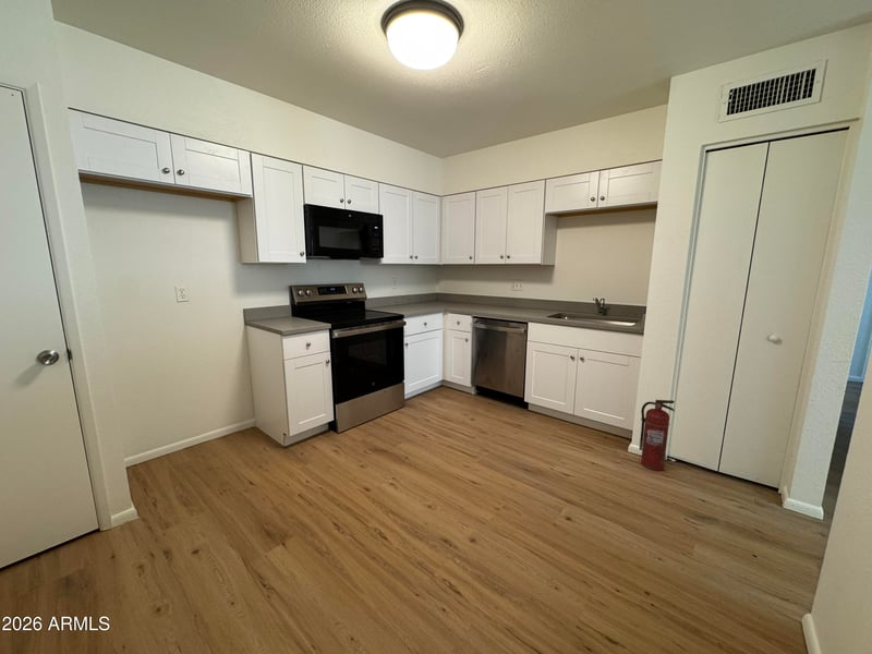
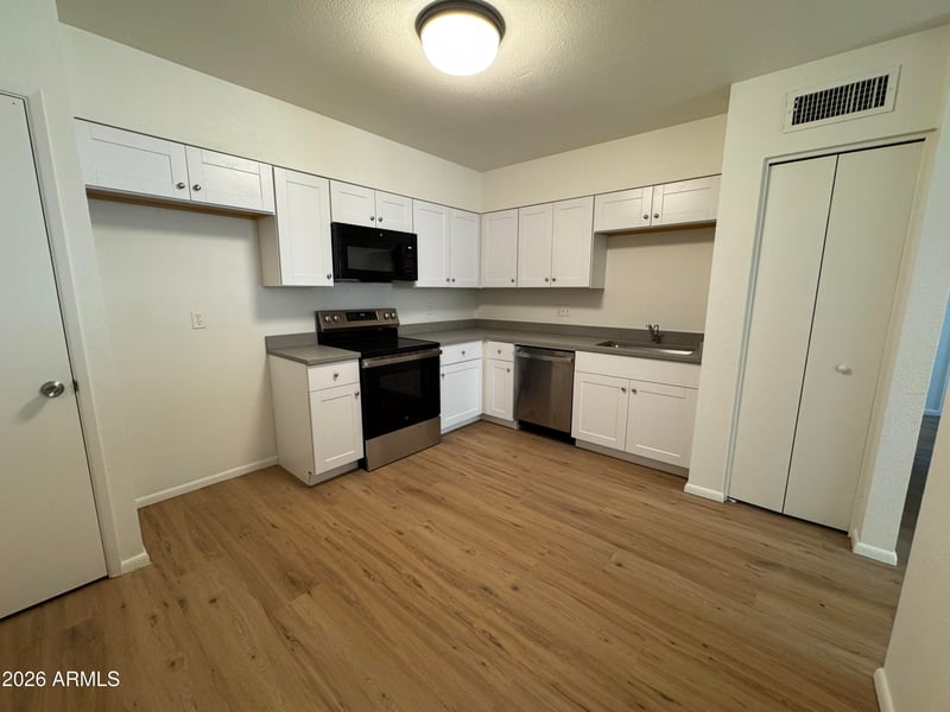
- fire extinguisher (655, 432)
